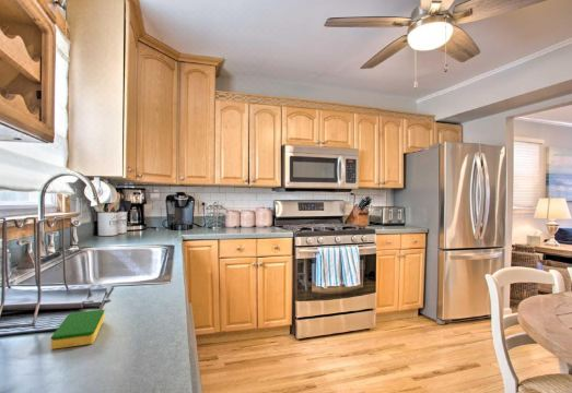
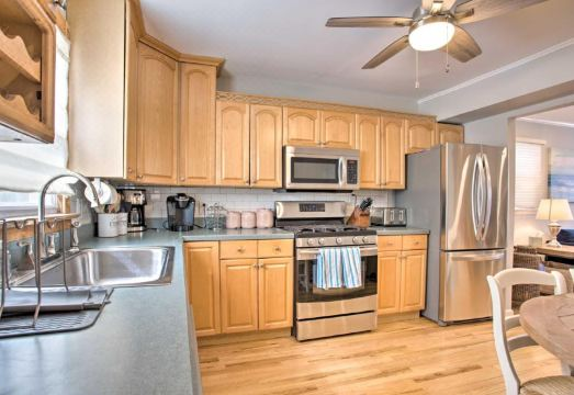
- dish sponge (80, 326)
